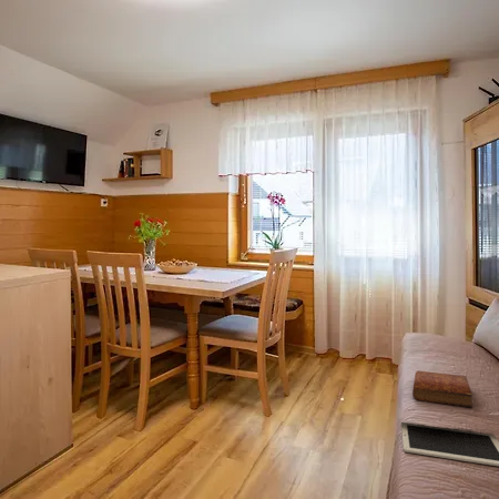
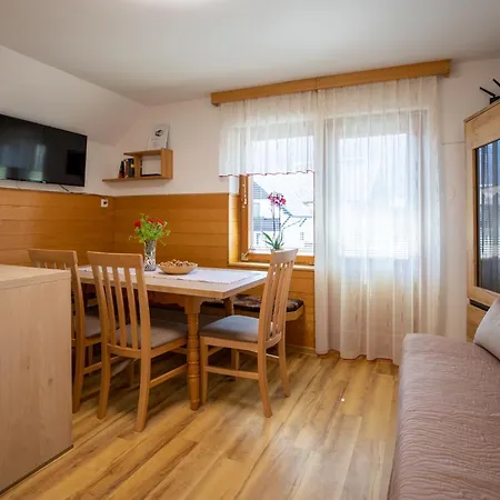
- tablet (450, 442)
- bible (440, 387)
